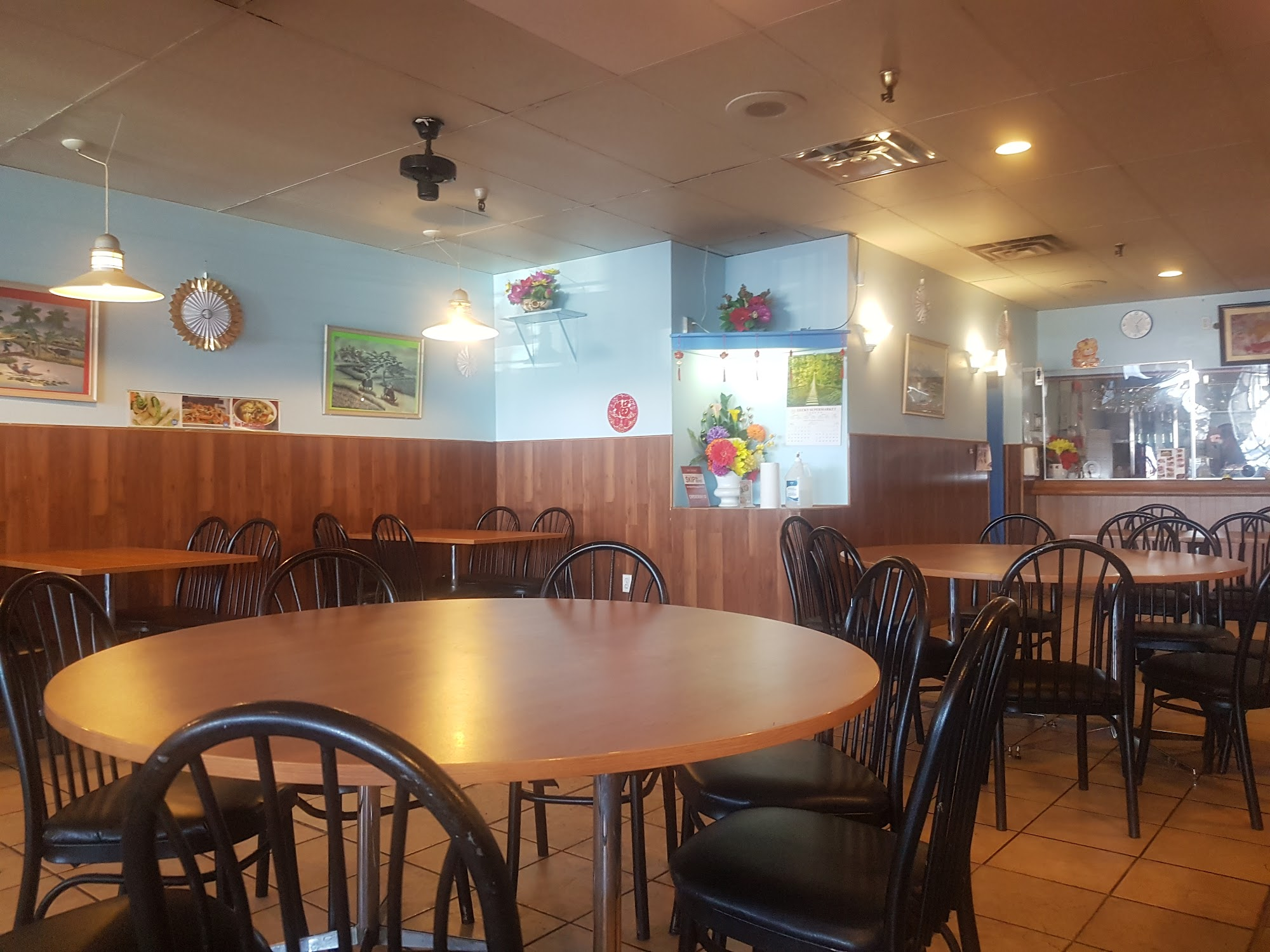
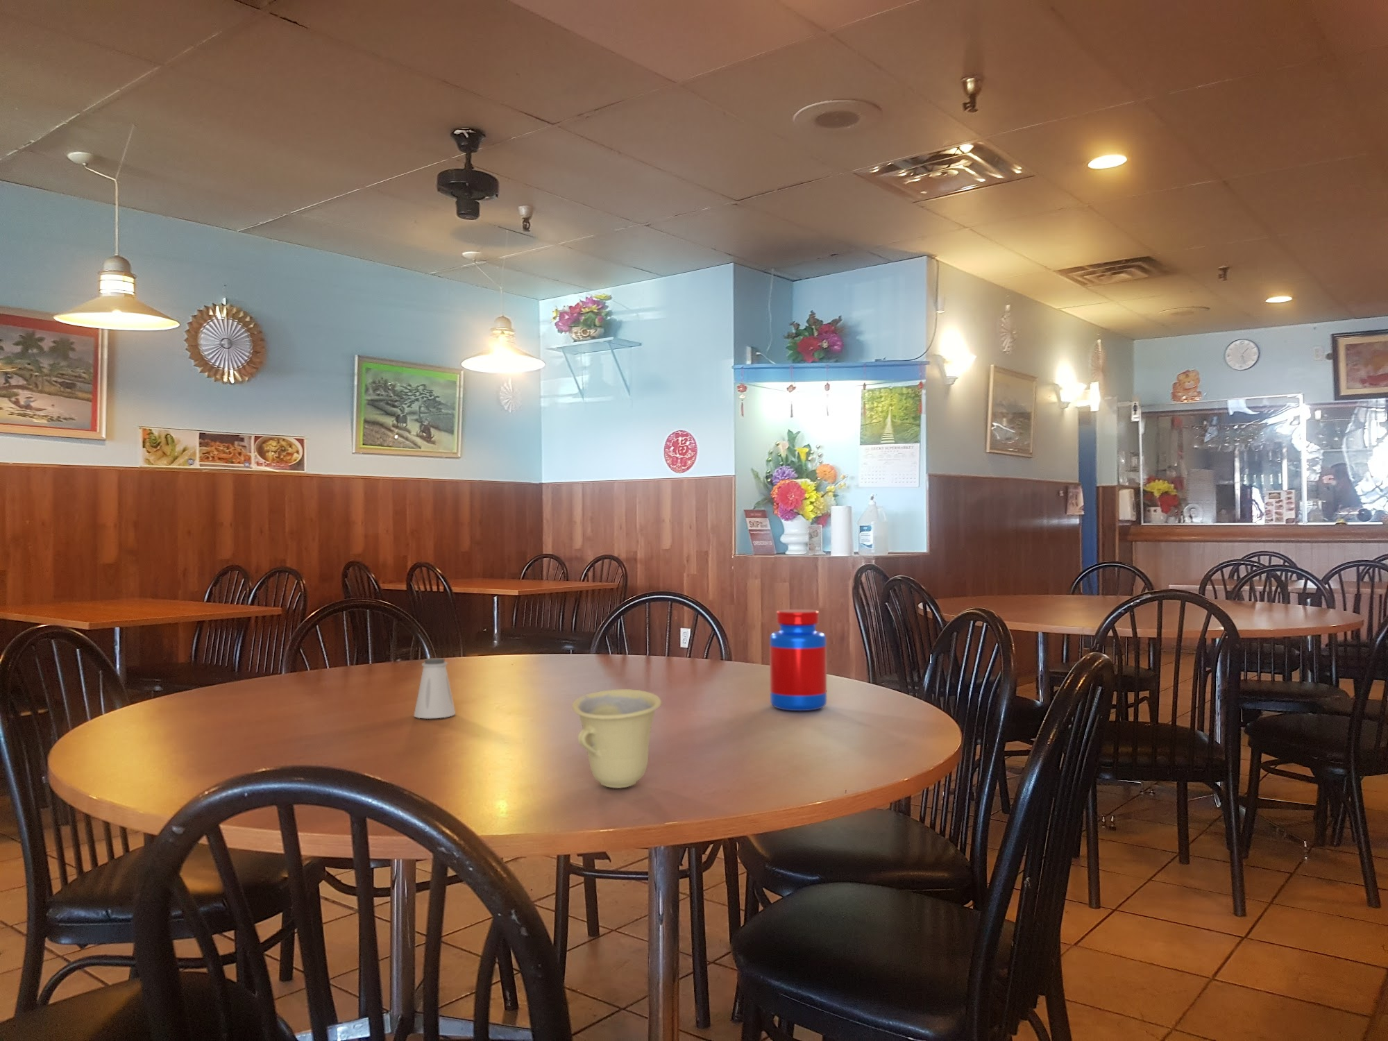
+ saltshaker (435, 687)
+ cup (617, 740)
+ jar (798, 658)
